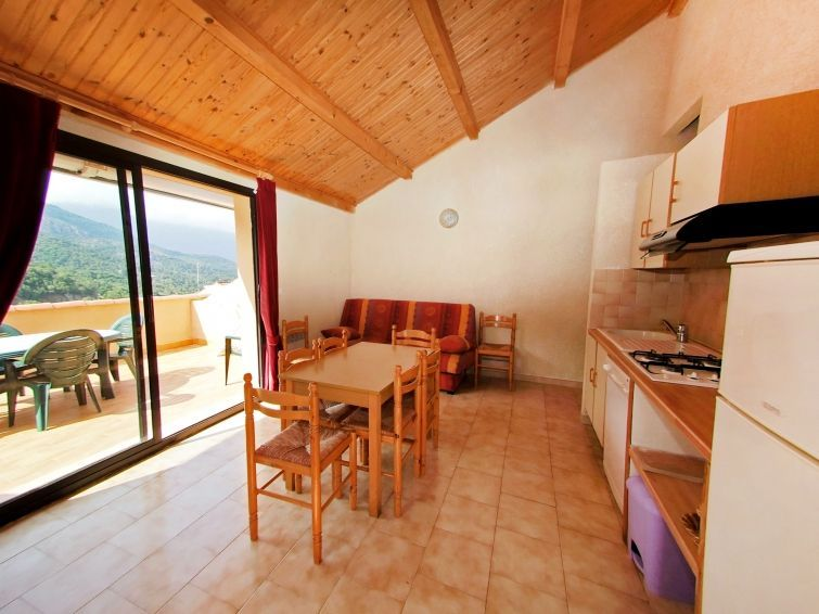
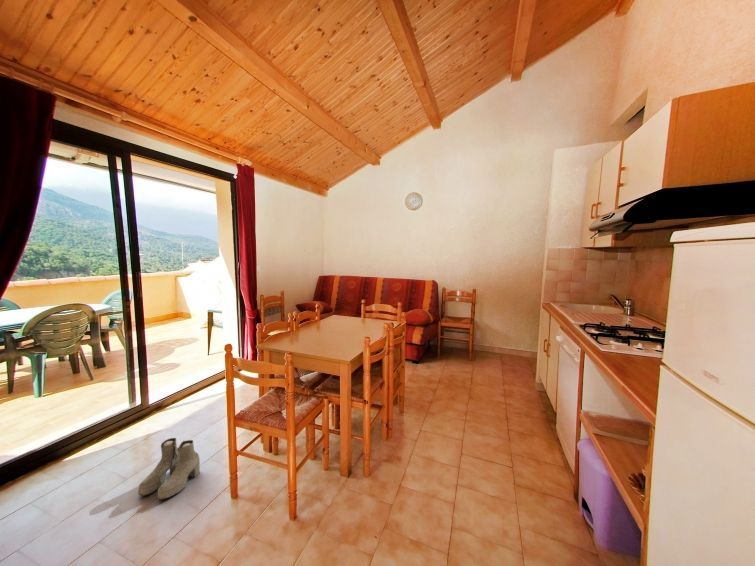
+ boots (170, 465)
